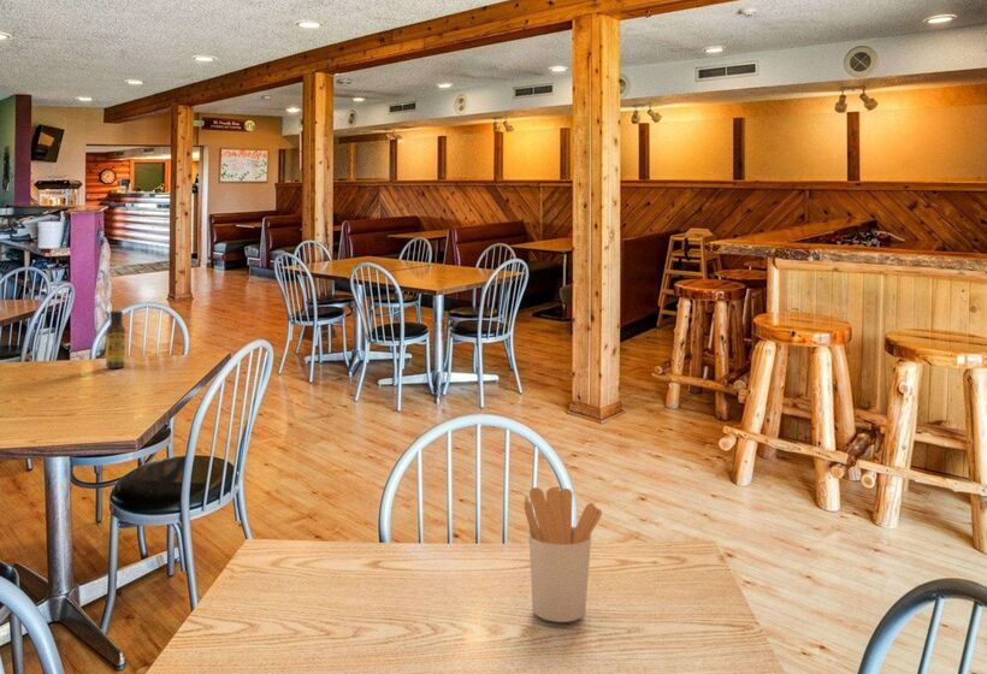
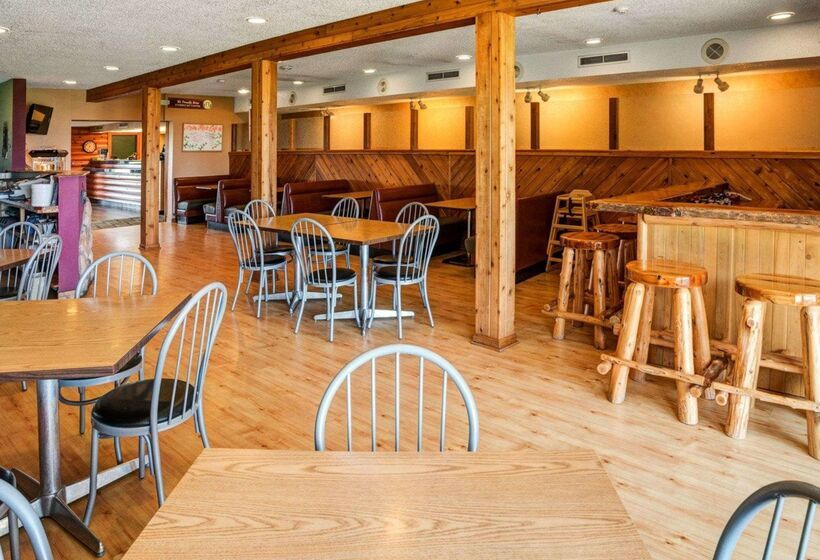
- sauce bottle (116, 338)
- utensil holder (556, 548)
